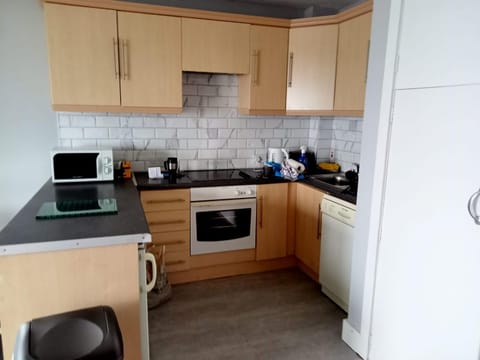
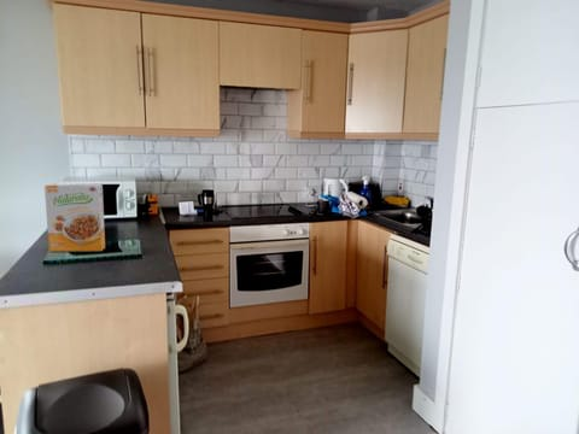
+ cereal box (75, 217)
